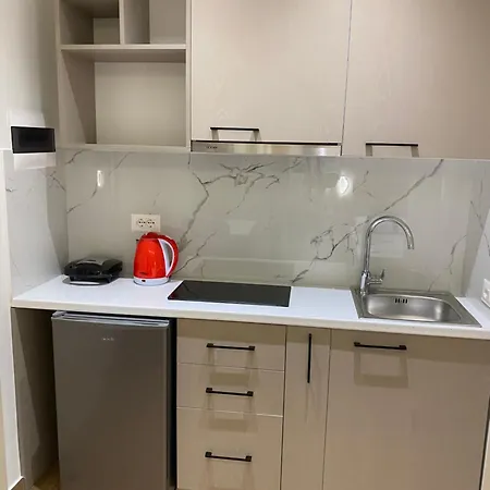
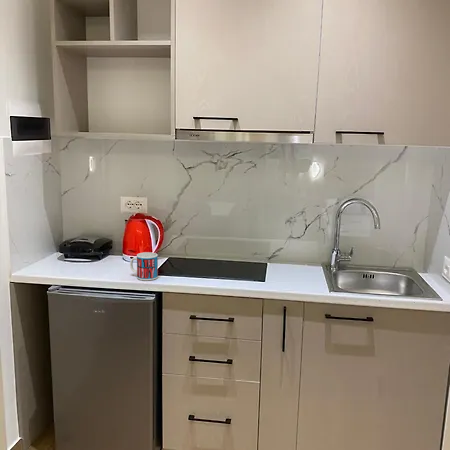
+ mug (143, 266)
